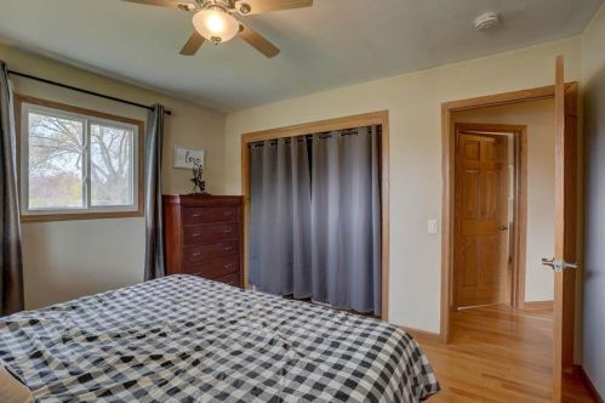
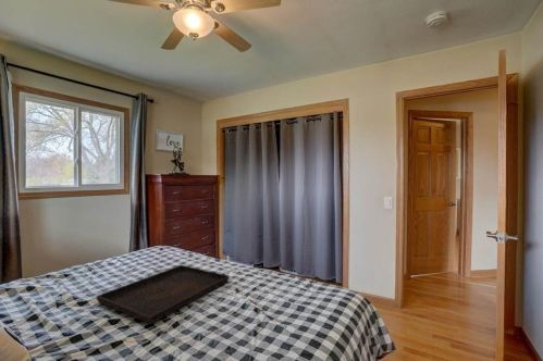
+ serving tray (169, 287)
